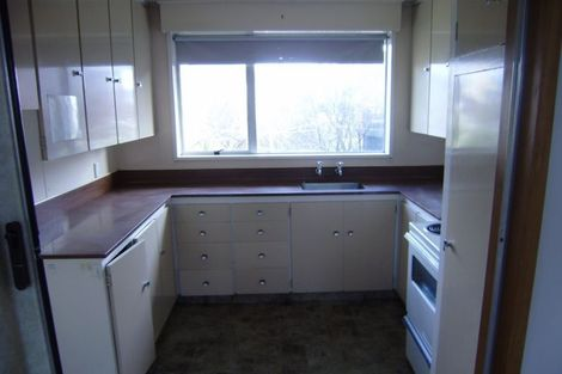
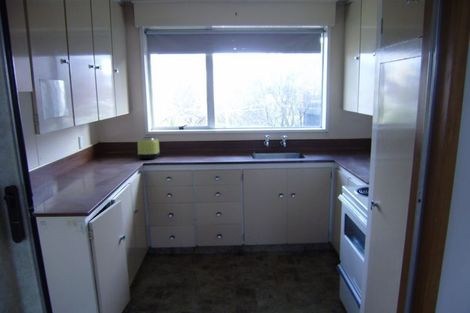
+ toaster (148, 147)
